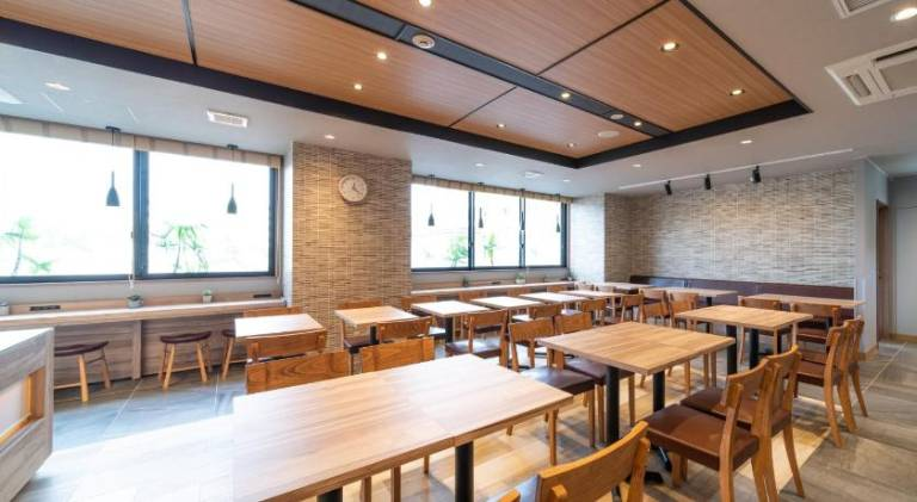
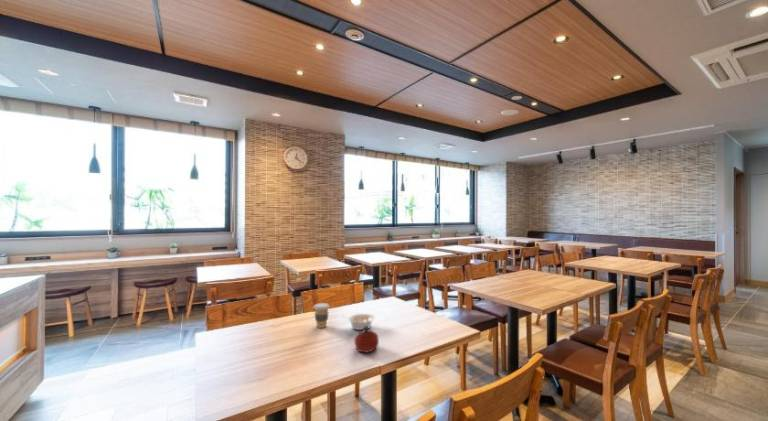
+ coffee cup (321, 315)
+ fruit (366, 337)
+ legume (360, 321)
